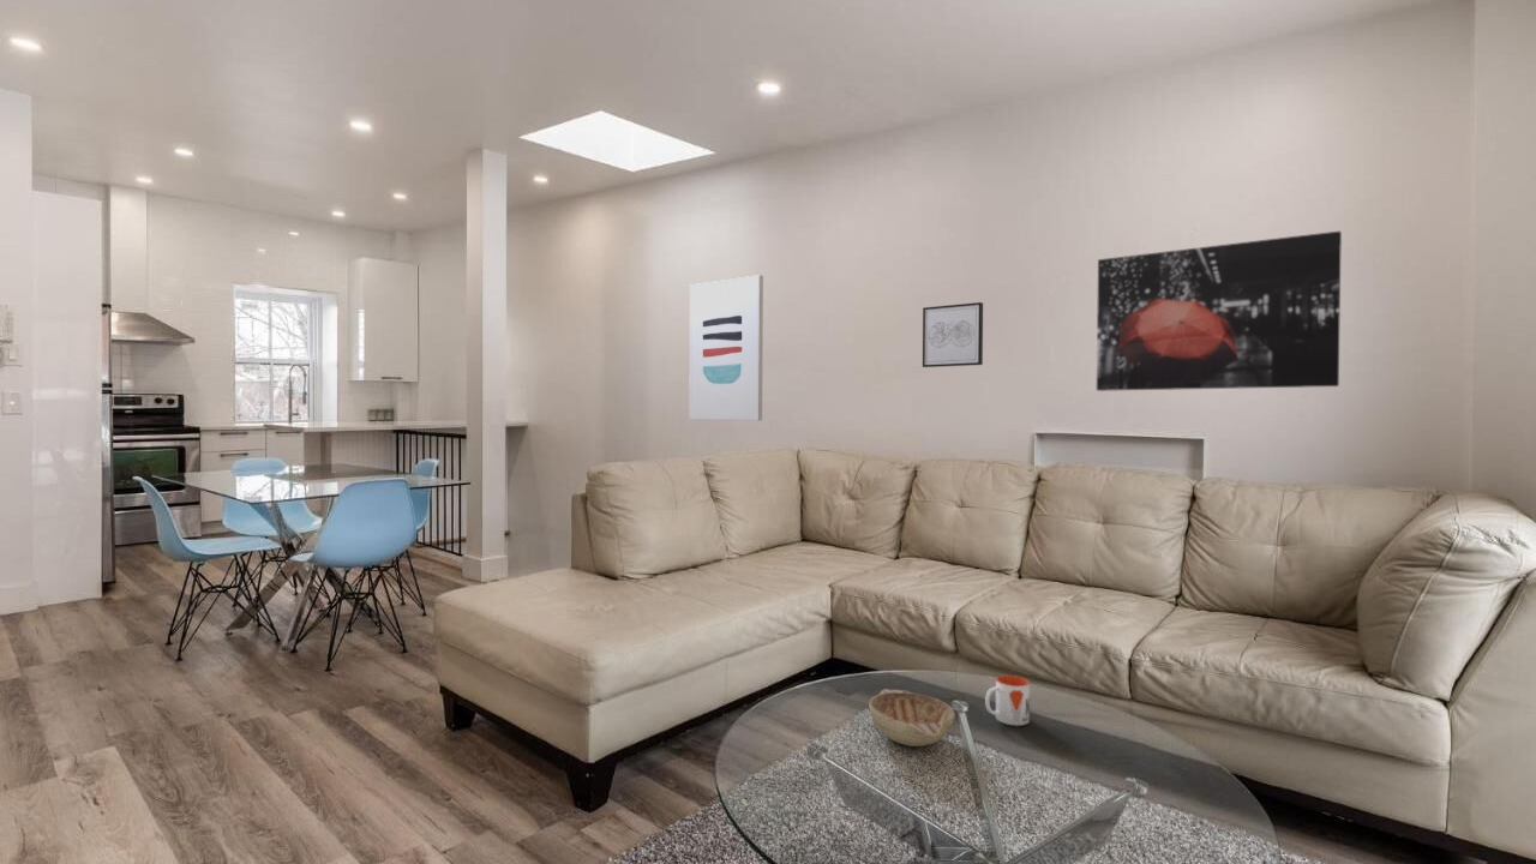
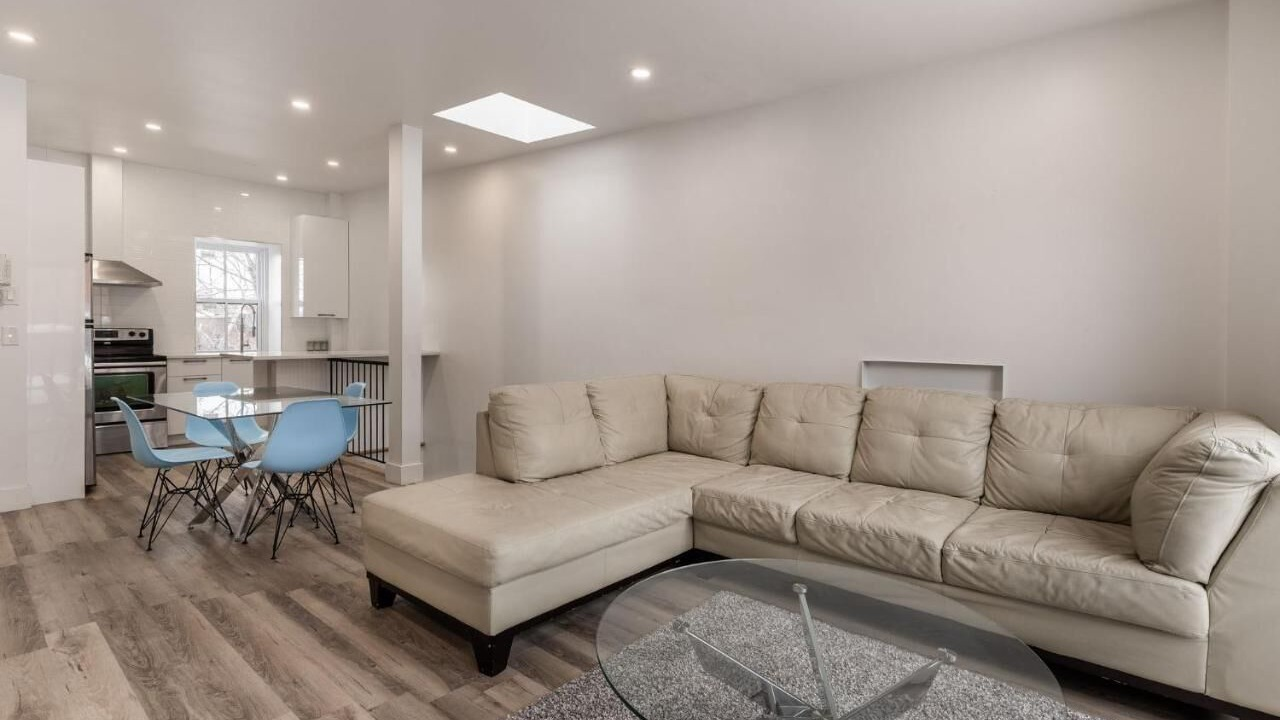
- mug (1006, 700)
- wall art (724, 350)
- wall art (1208, 317)
- wall art (952, 335)
- decorative bowl (911, 722)
